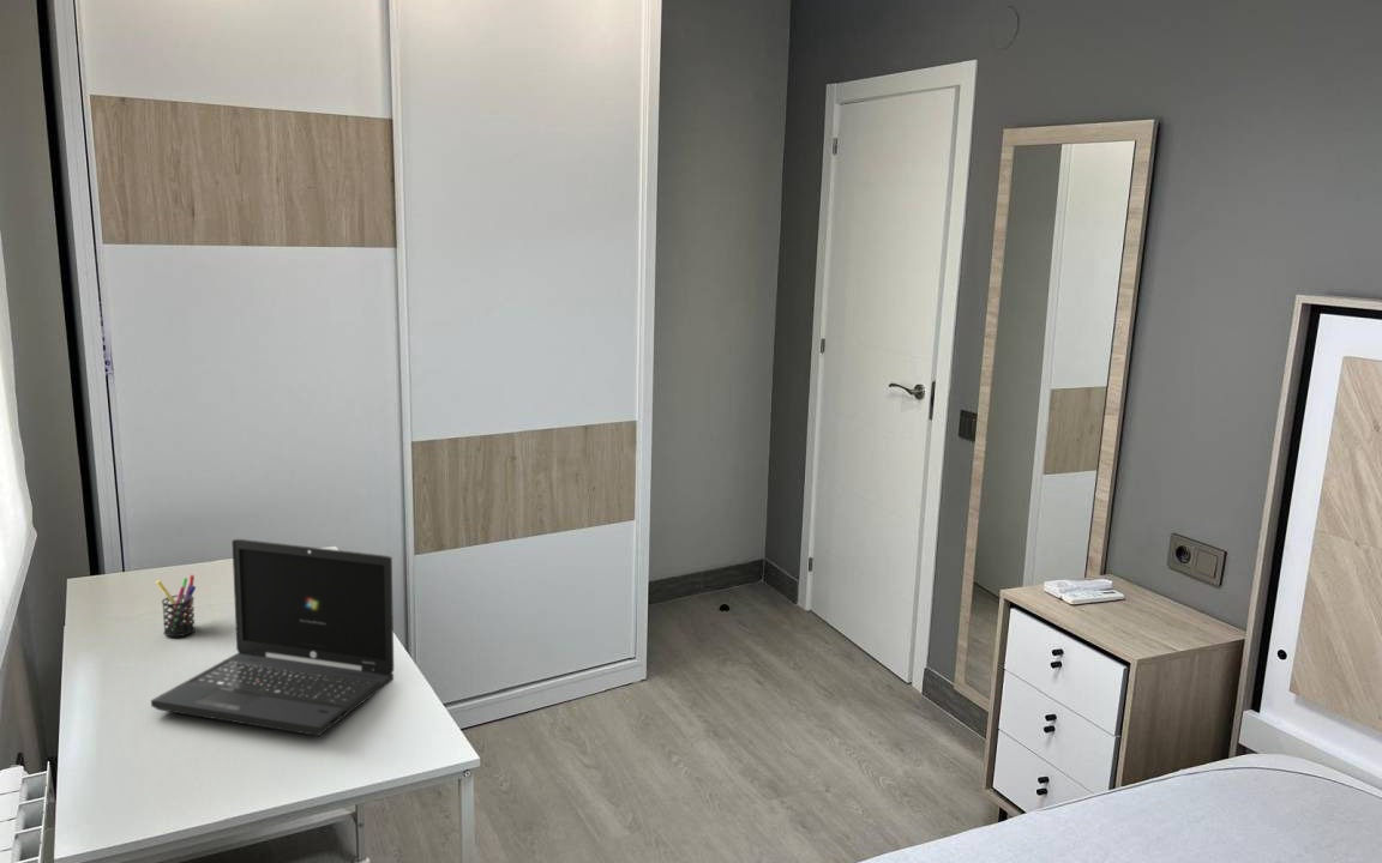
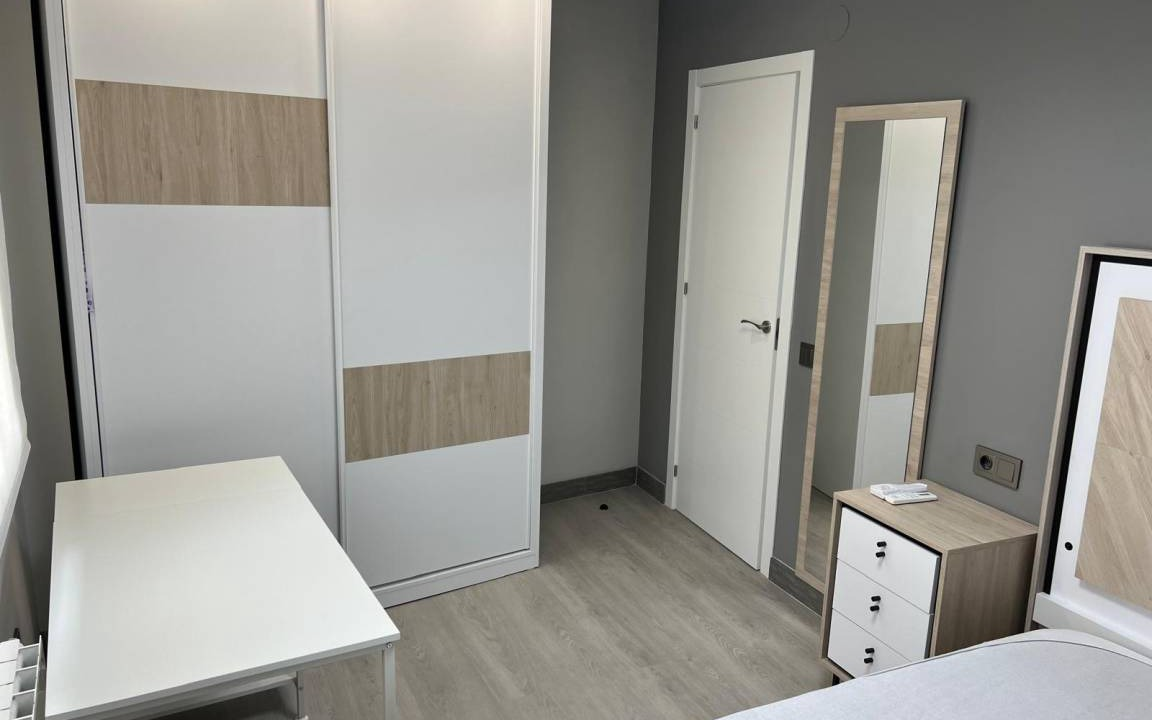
- pen holder (181, 602)
- laptop (275, 630)
